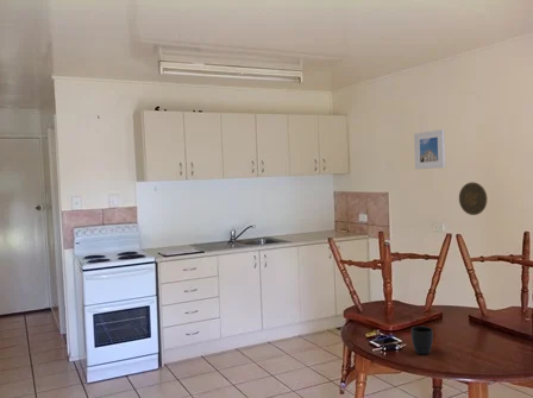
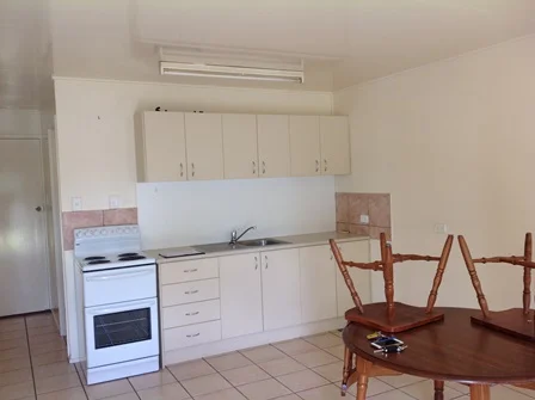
- mug (422, 339)
- decorative plate (471, 198)
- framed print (428, 150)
